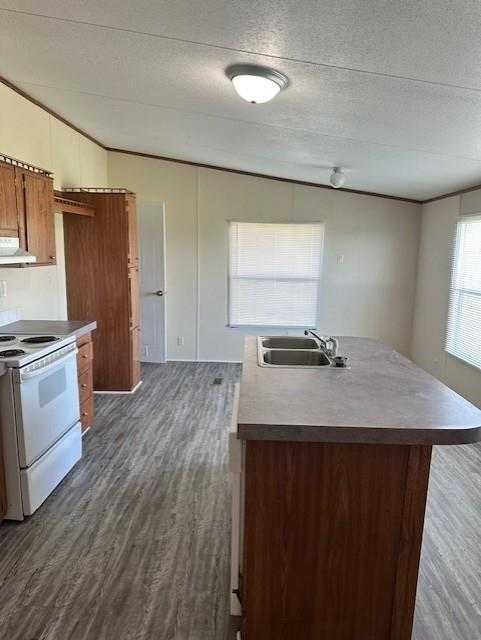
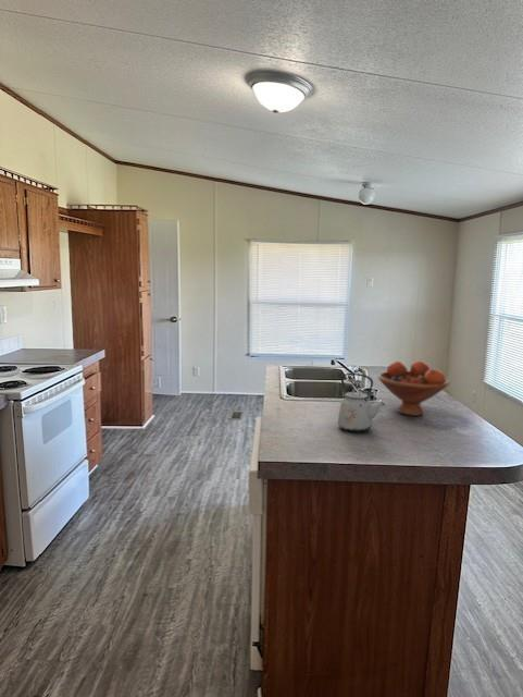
+ fruit bowl (412, 388)
+ kettle (361, 402)
